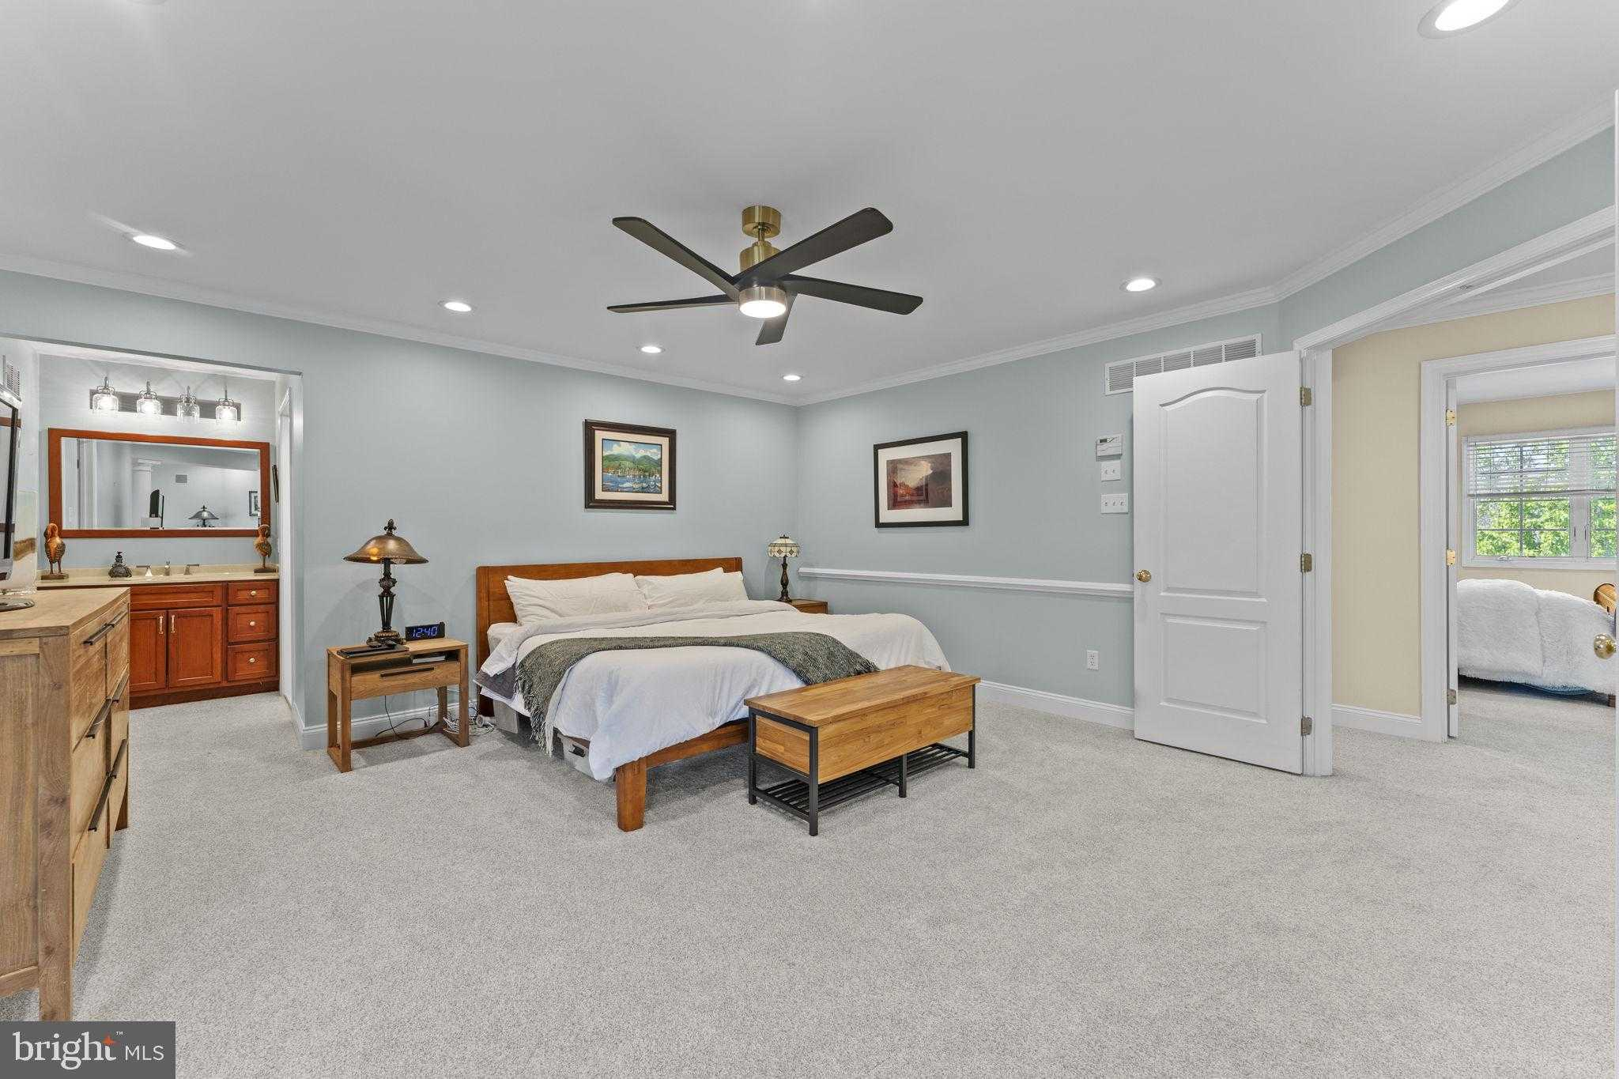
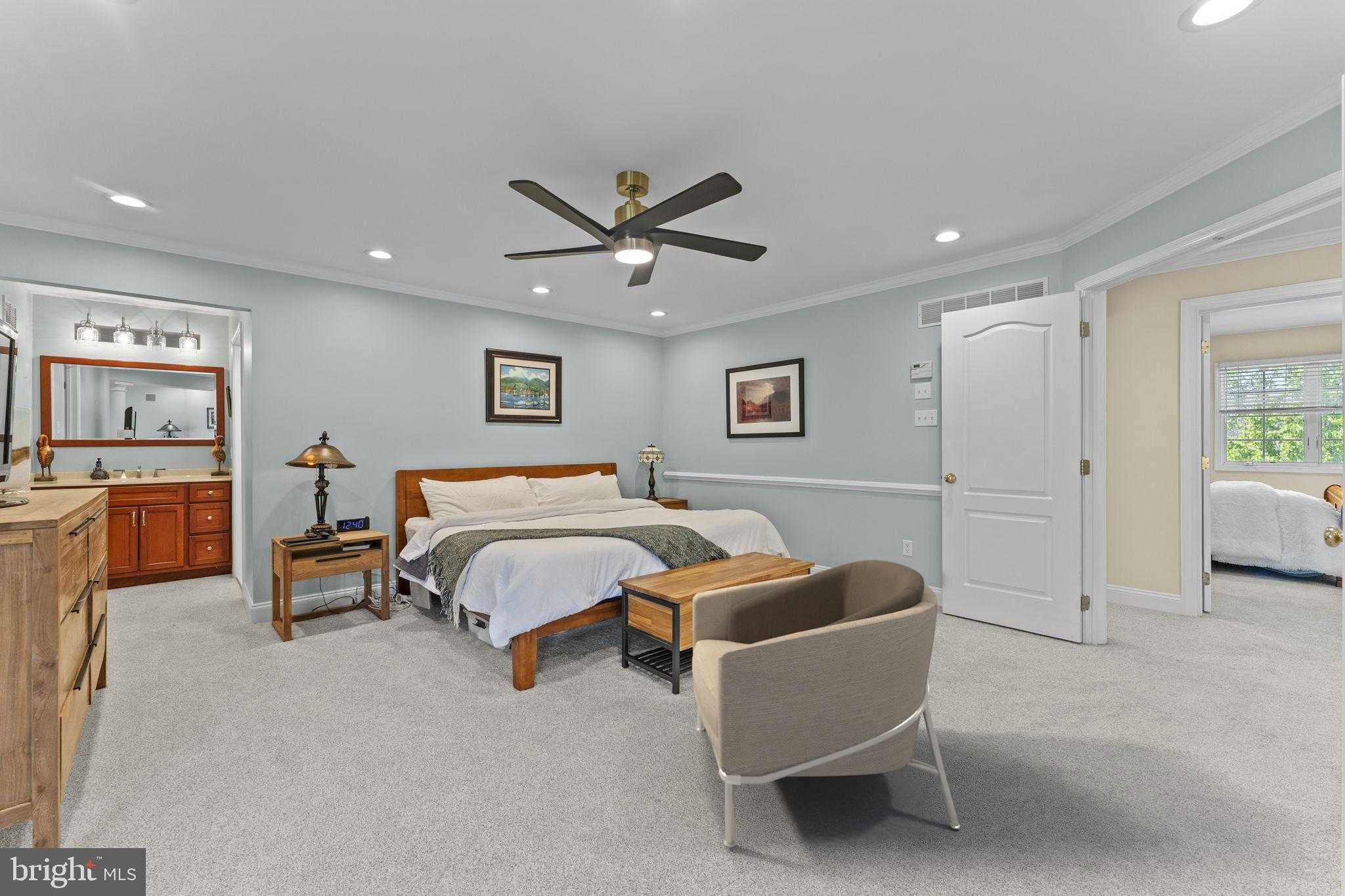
+ armchair (808, 670)
